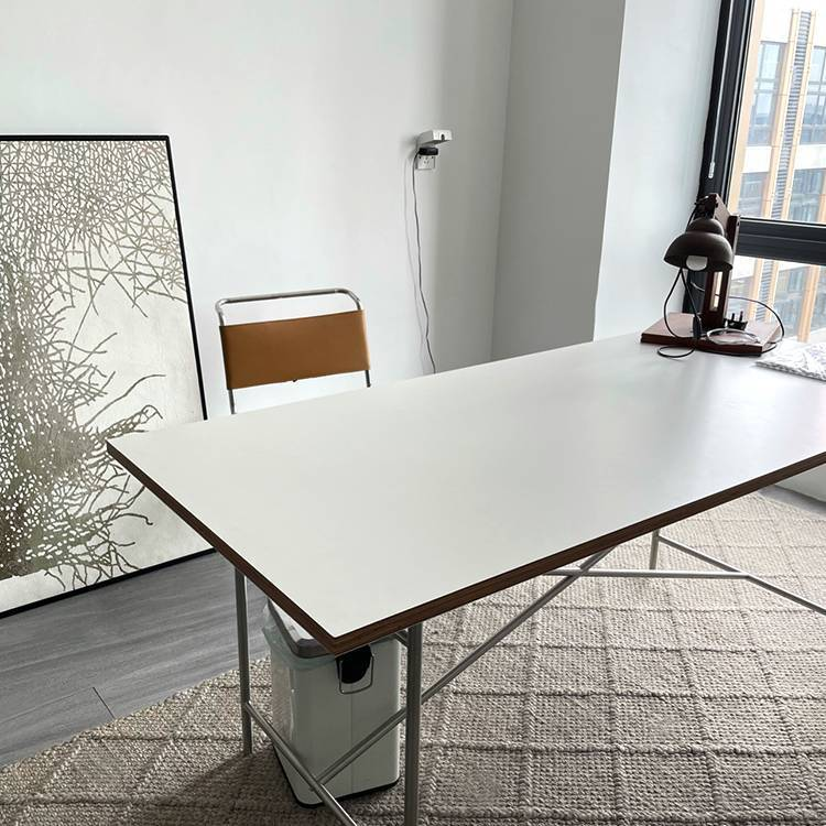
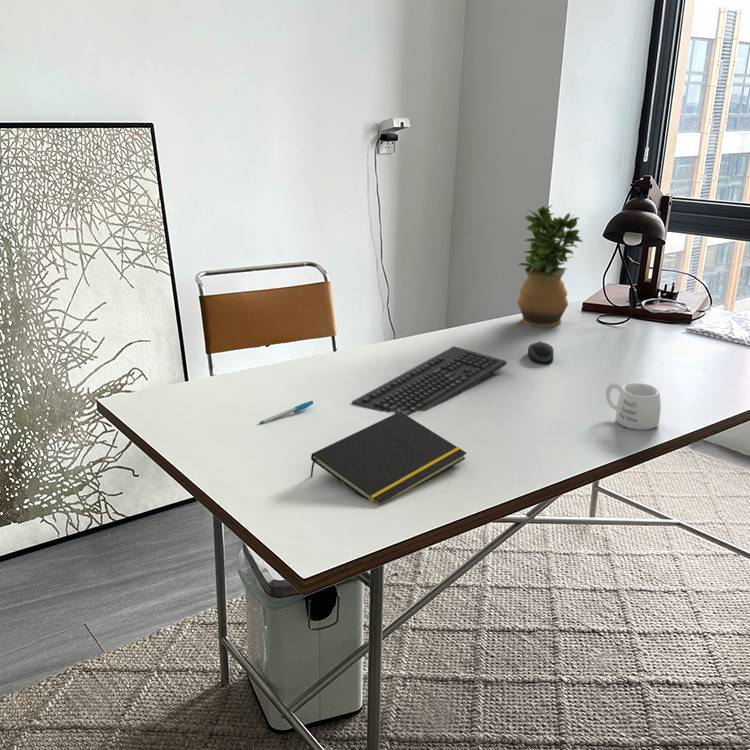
+ notepad (390, 456)
+ potted plant (551, 265)
+ mug (631, 403)
+ pen (287, 412)
+ computer mouse (541, 349)
+ keyboard (433, 381)
